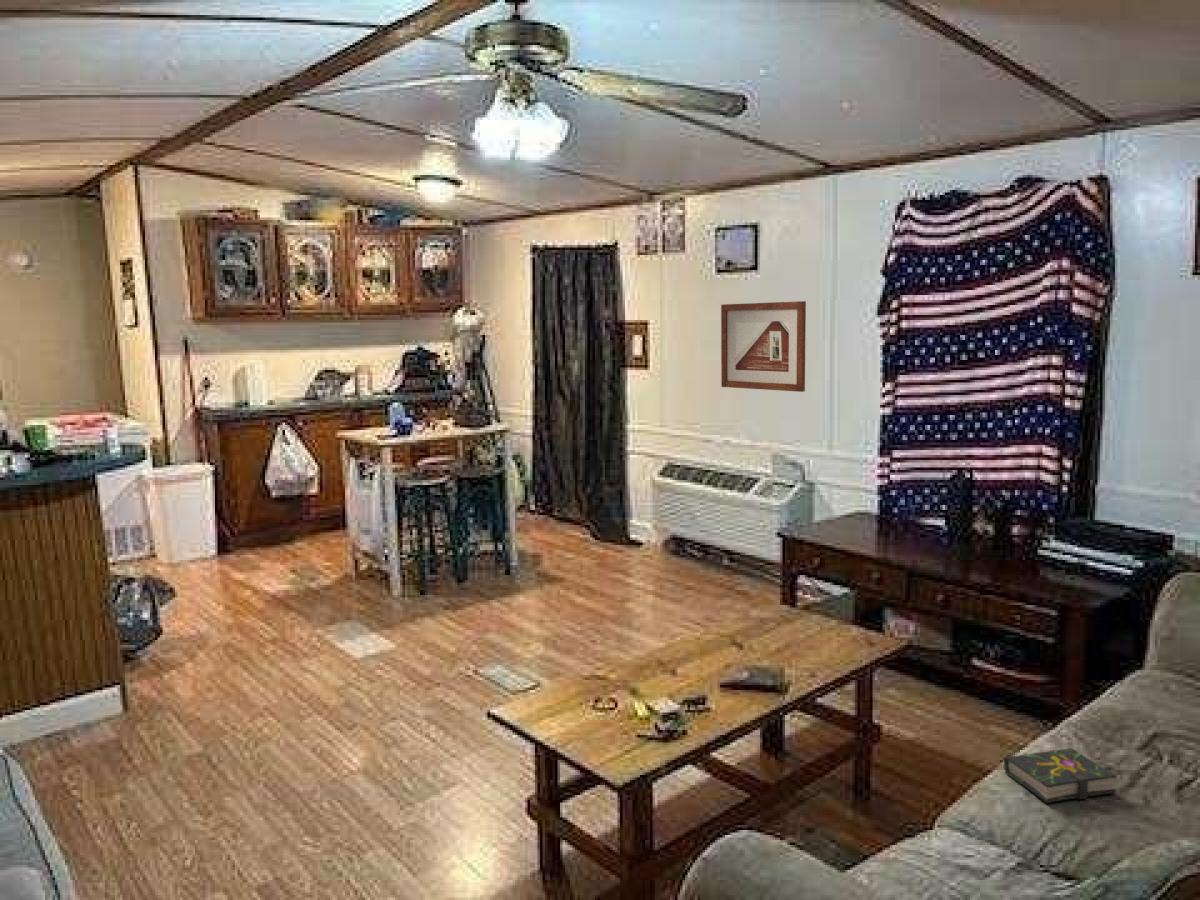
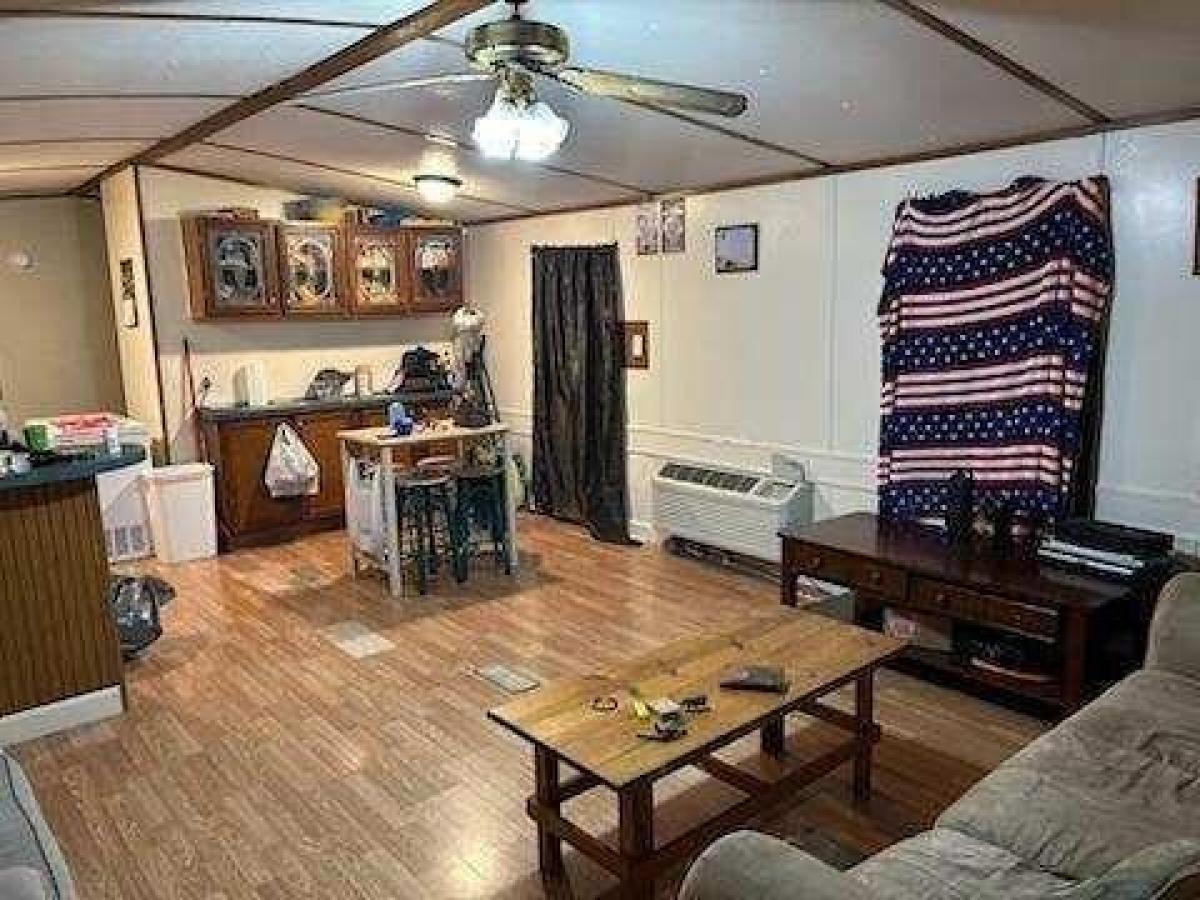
- picture frame (761, 346)
- book (1058, 773)
